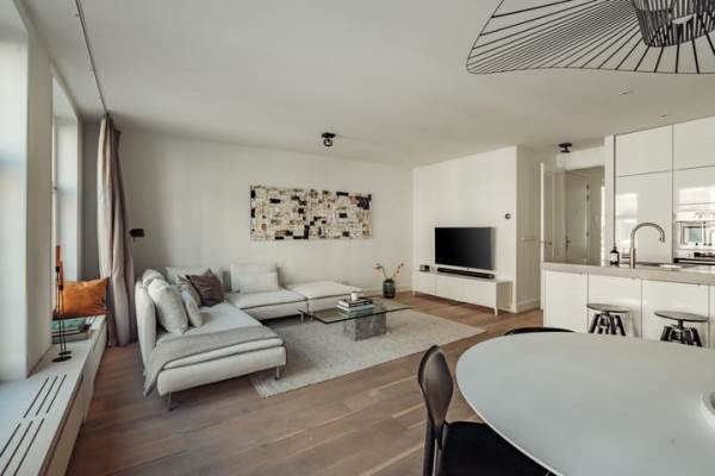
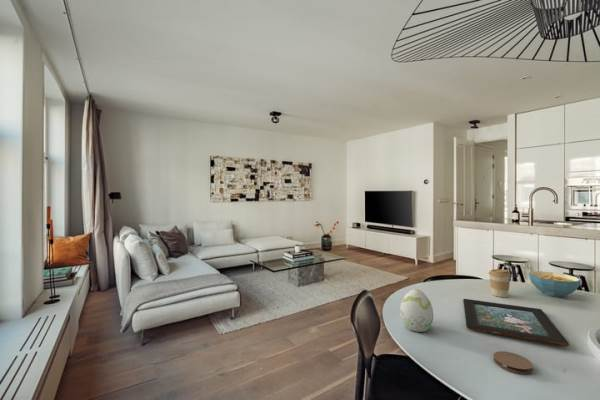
+ decorative egg (416, 308)
+ decorative tray (506, 318)
+ cereal bowl (553, 285)
+ coffee cup (499, 282)
+ coaster (512, 361)
